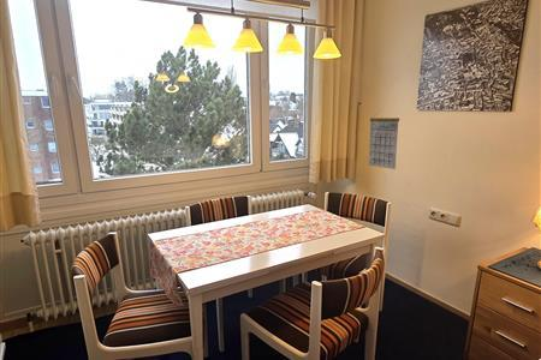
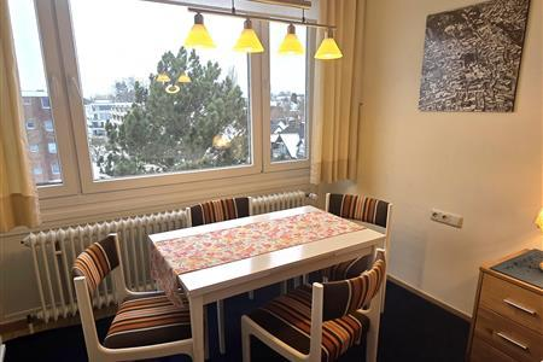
- calendar (382, 137)
